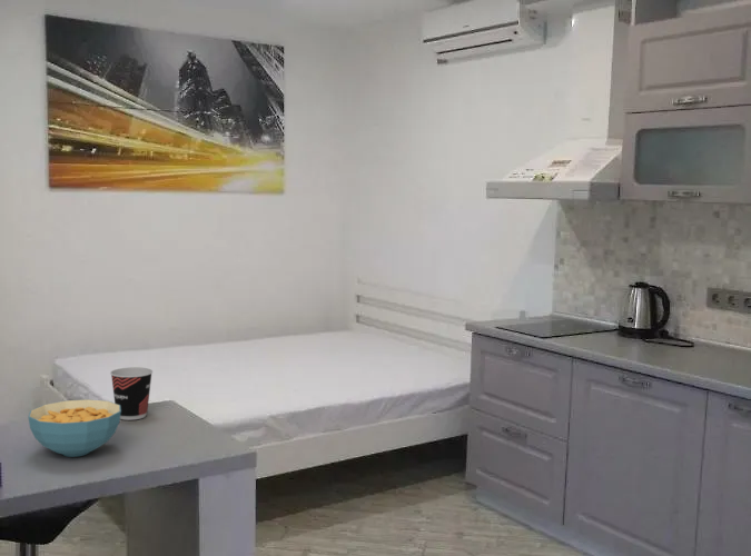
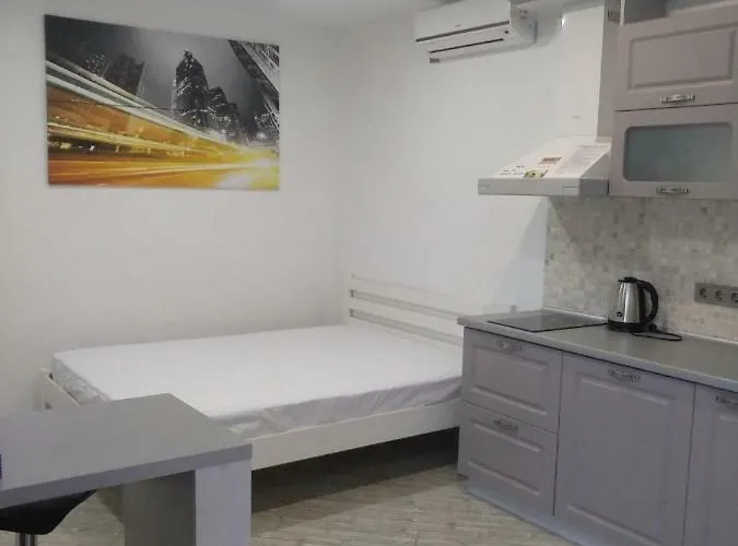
- cereal bowl (76, 431)
- cup (131, 394)
